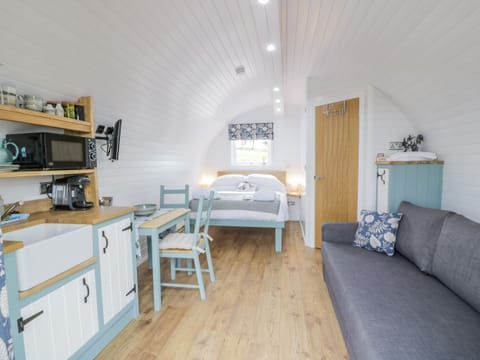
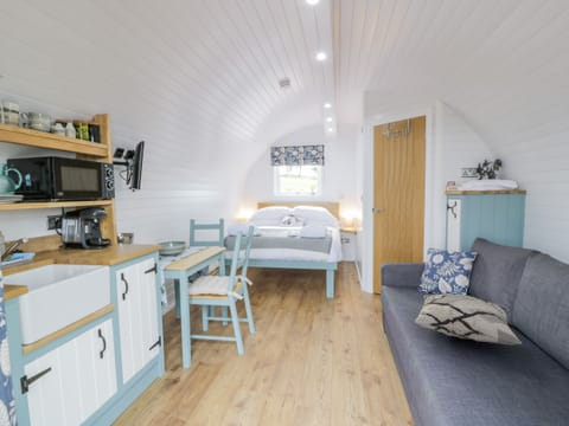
+ decorative pillow (462, 315)
